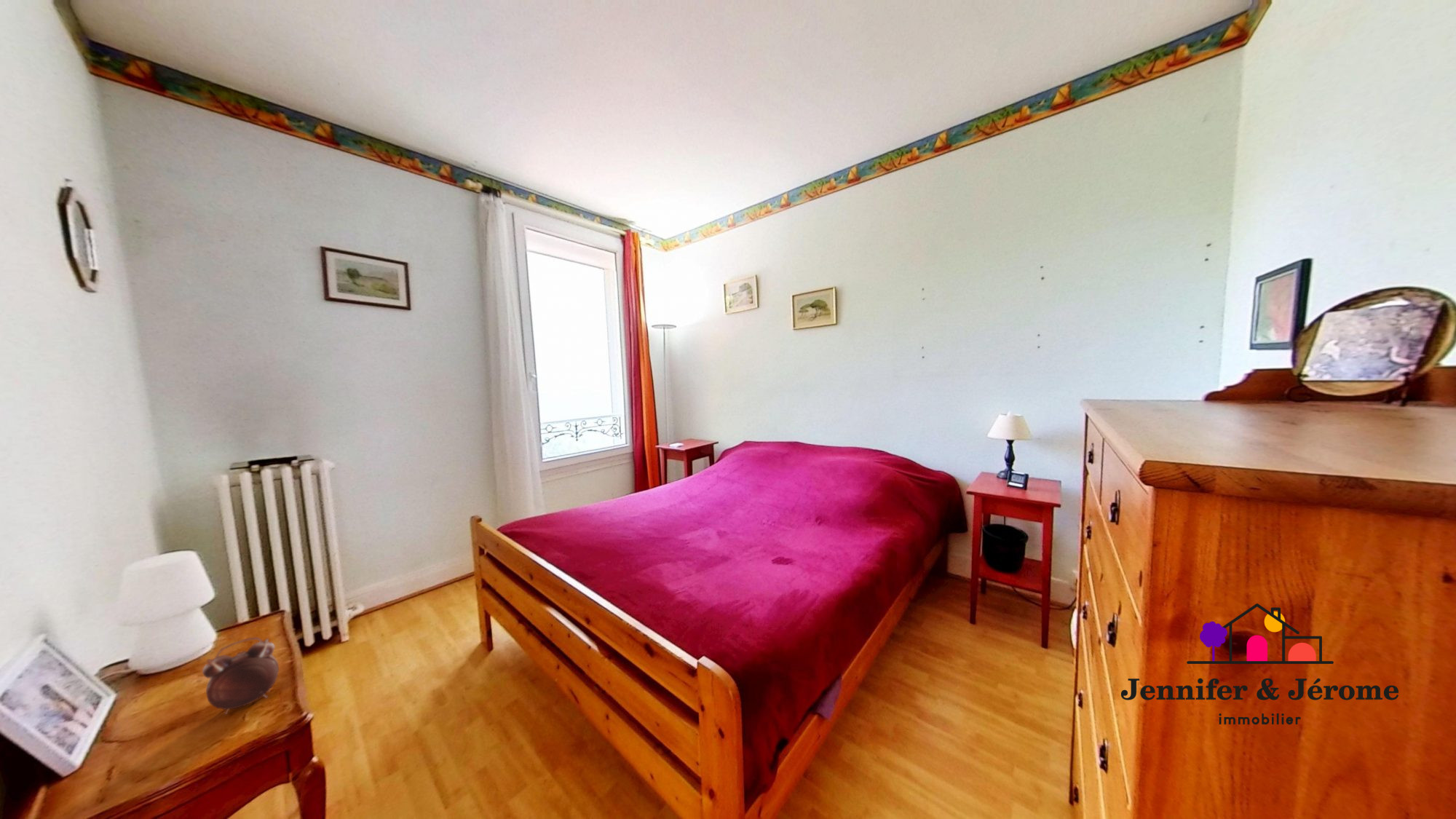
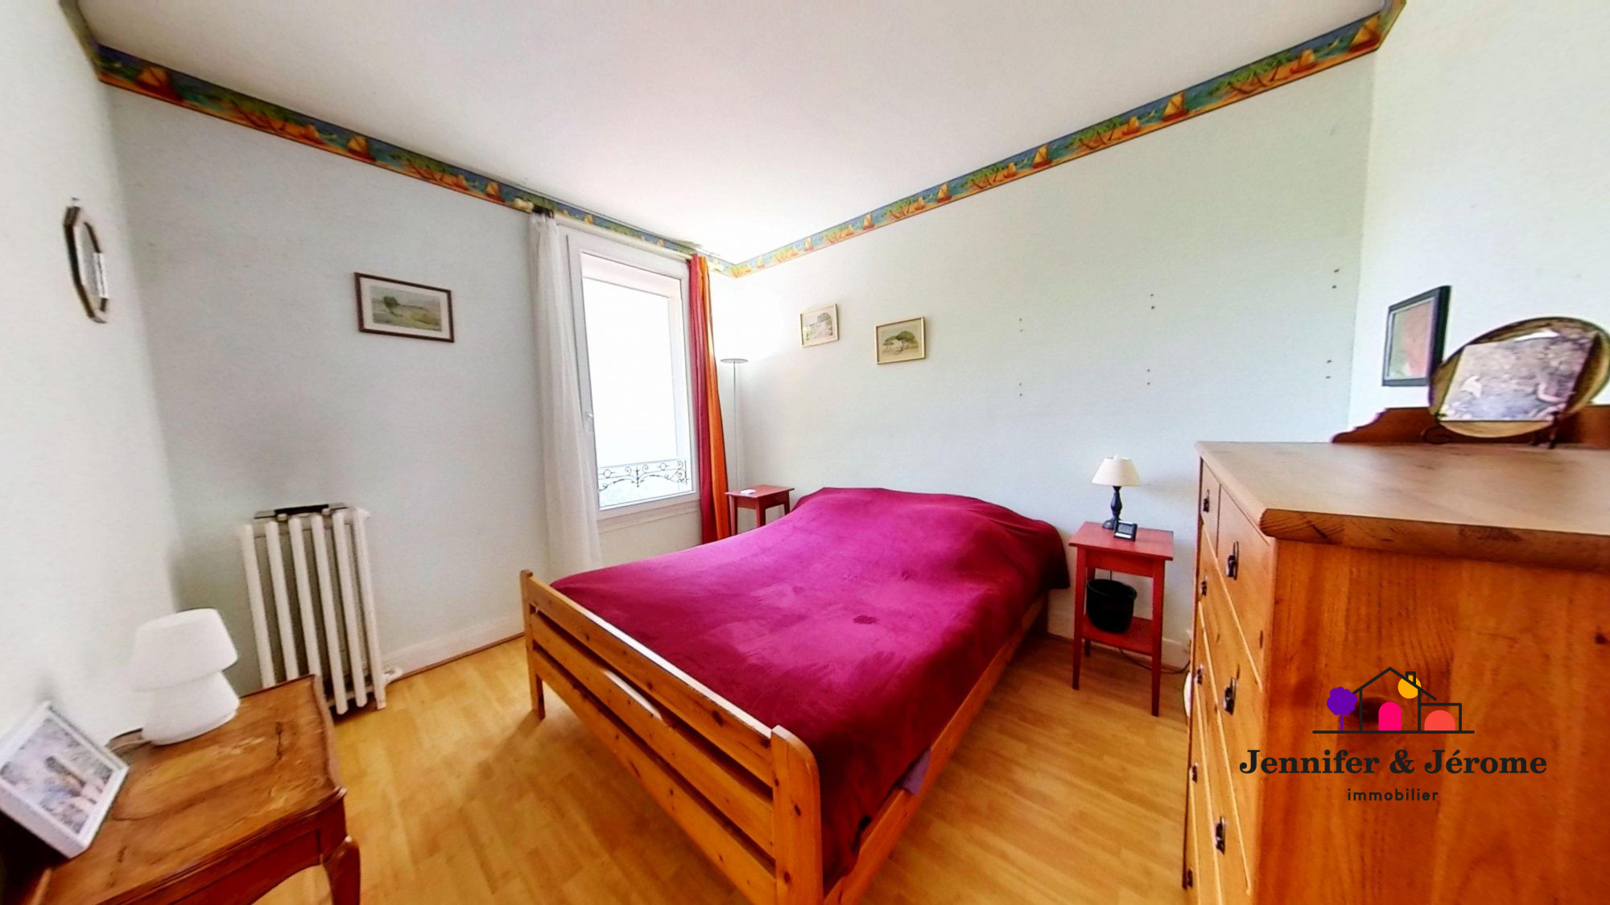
- alarm clock (242, 673)
